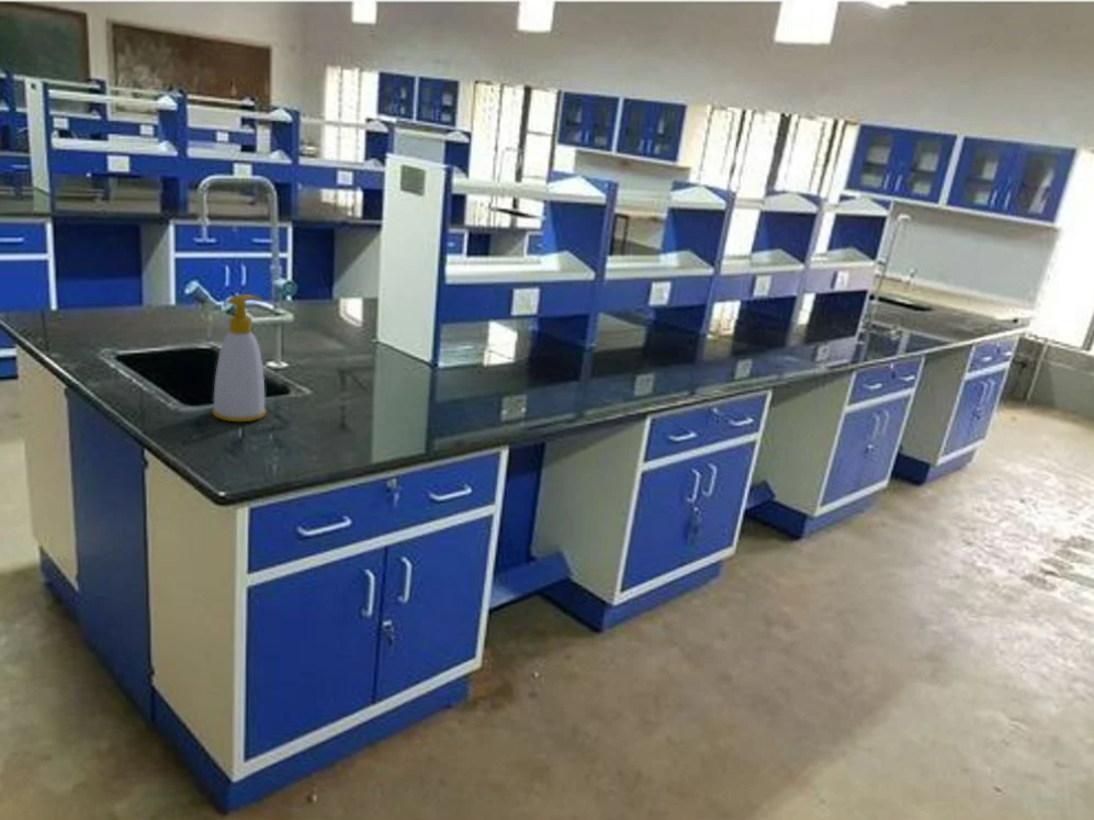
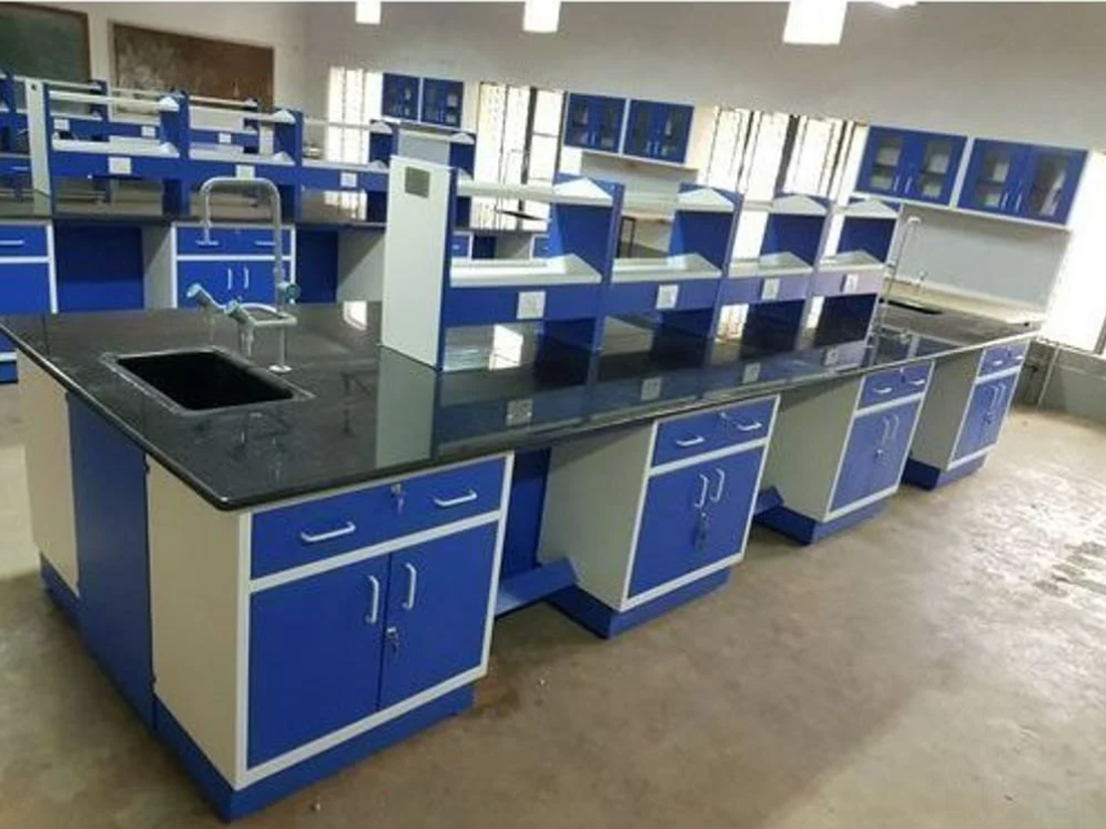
- soap bottle (240, 356)
